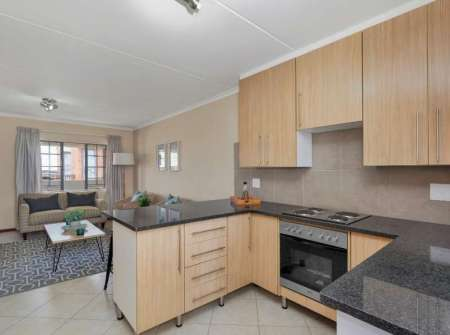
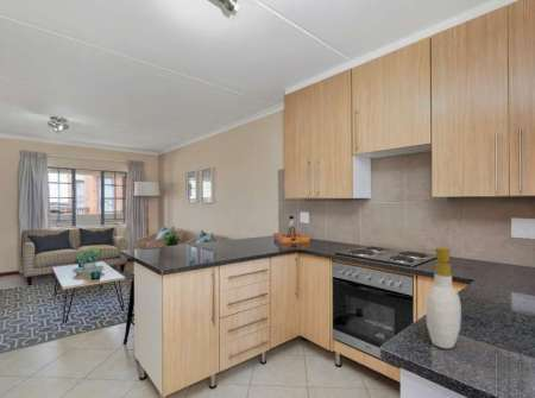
+ soap bottle (441, 295)
